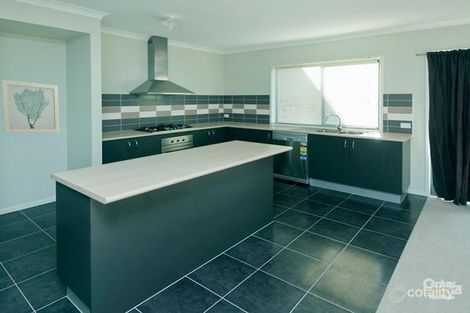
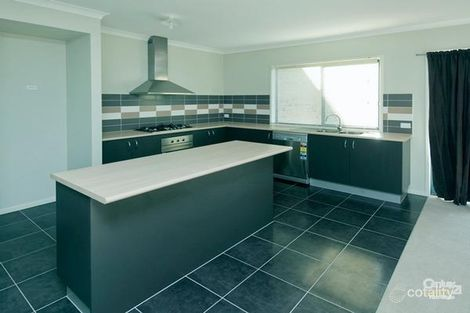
- wall art (32, 108)
